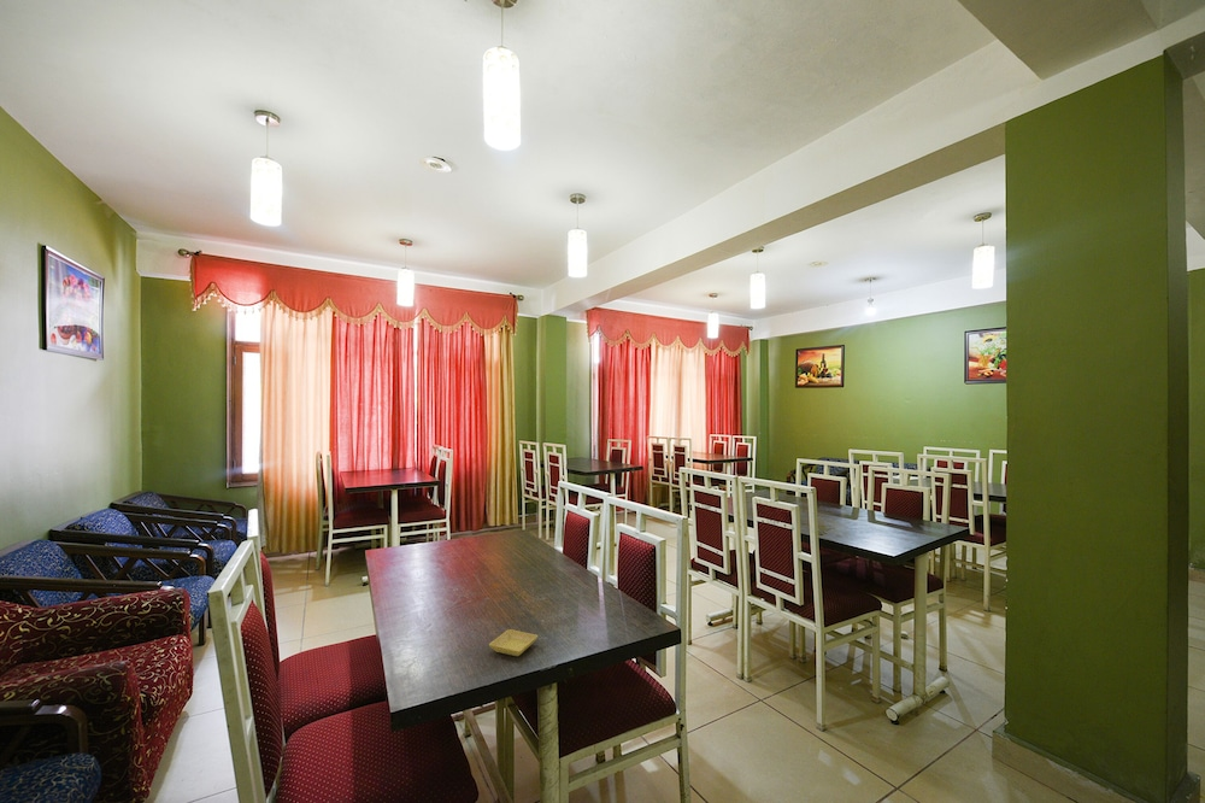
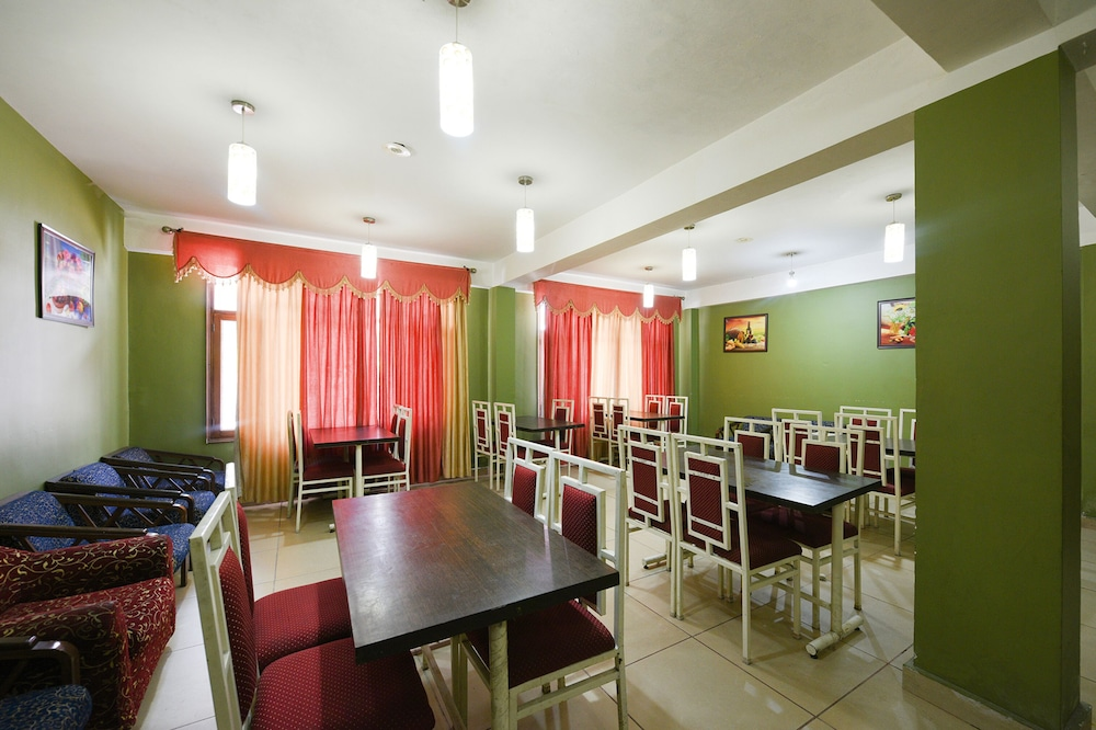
- saucer (513, 644)
